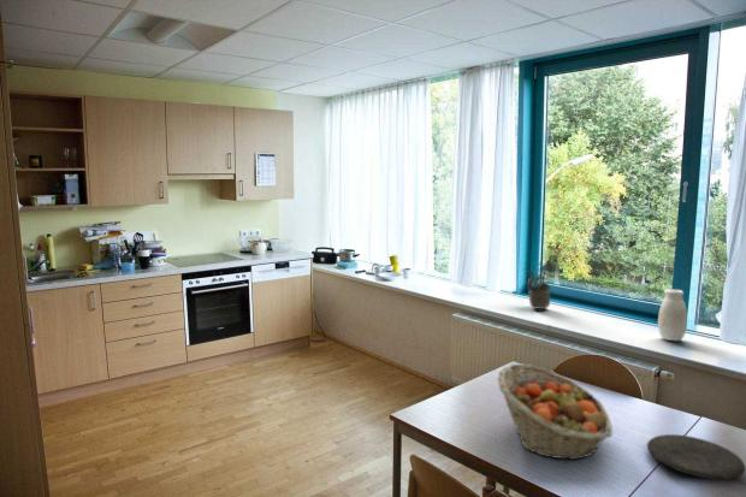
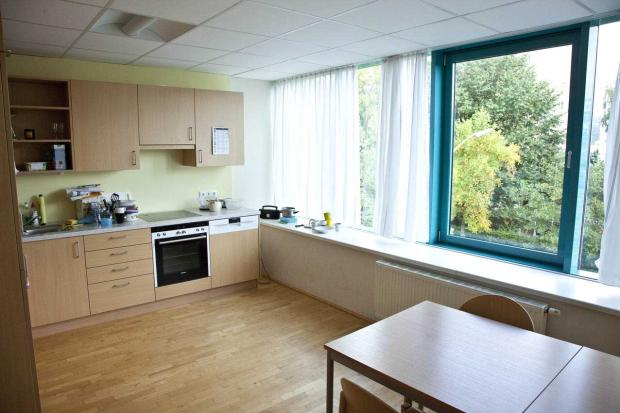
- potted plant (538, 284)
- plate (693, 457)
- fruit basket (552, 407)
- vase (667, 315)
